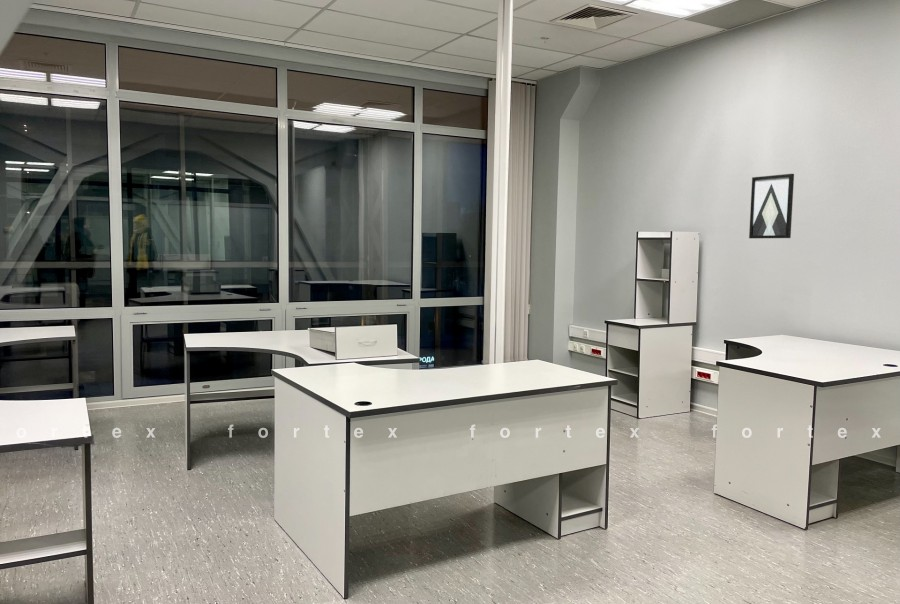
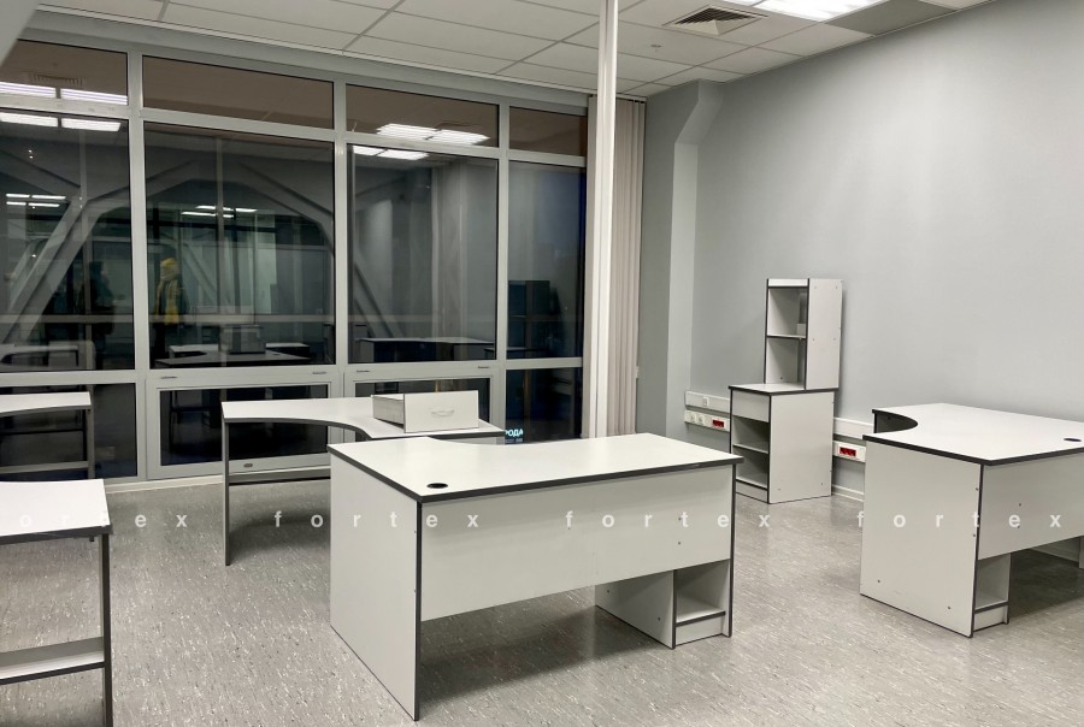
- wall art (770, 207)
